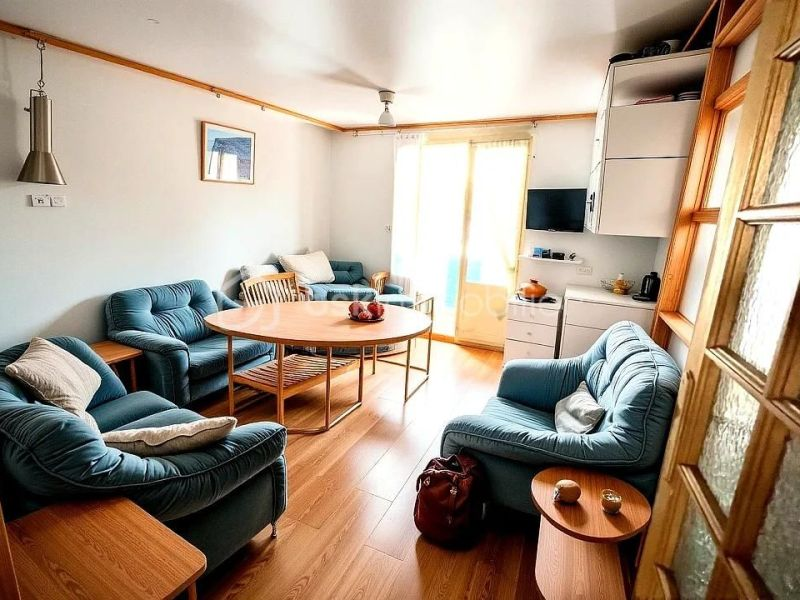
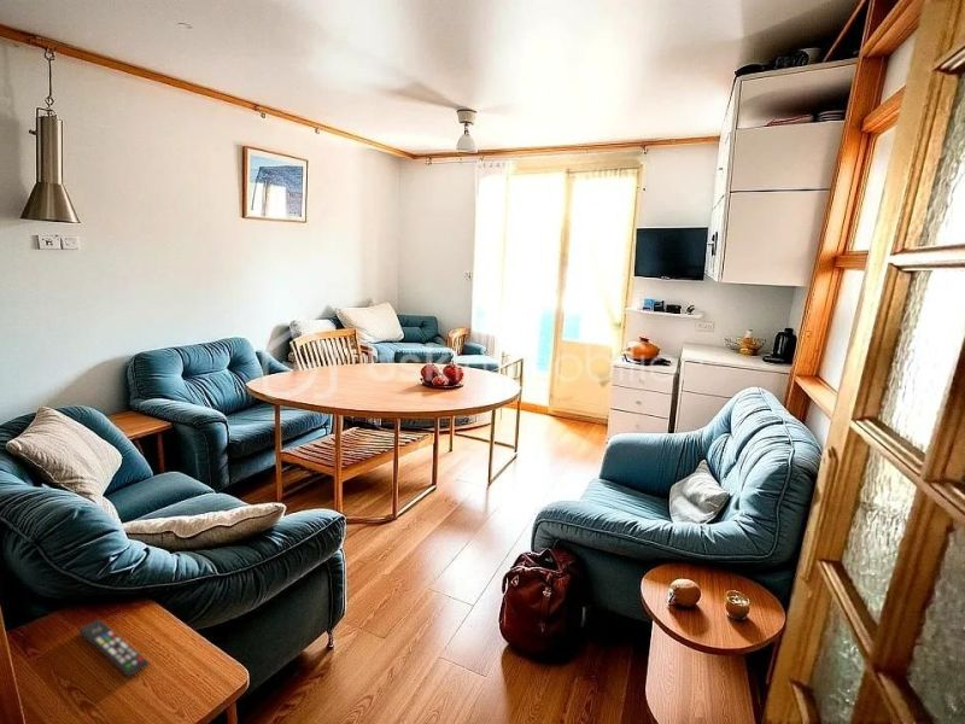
+ remote control (112, 646)
